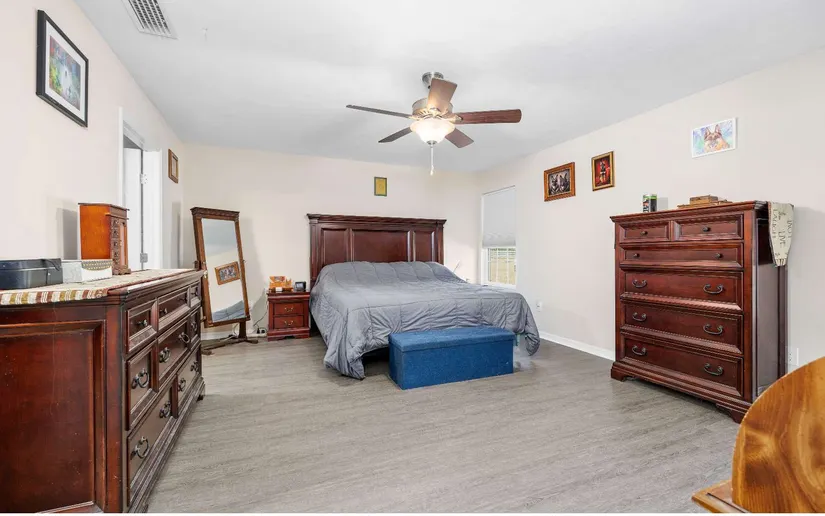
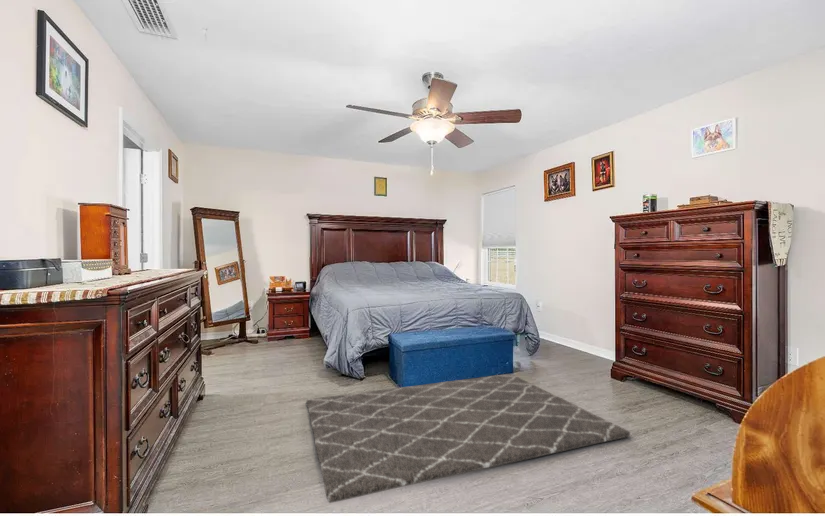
+ rug (451, 415)
